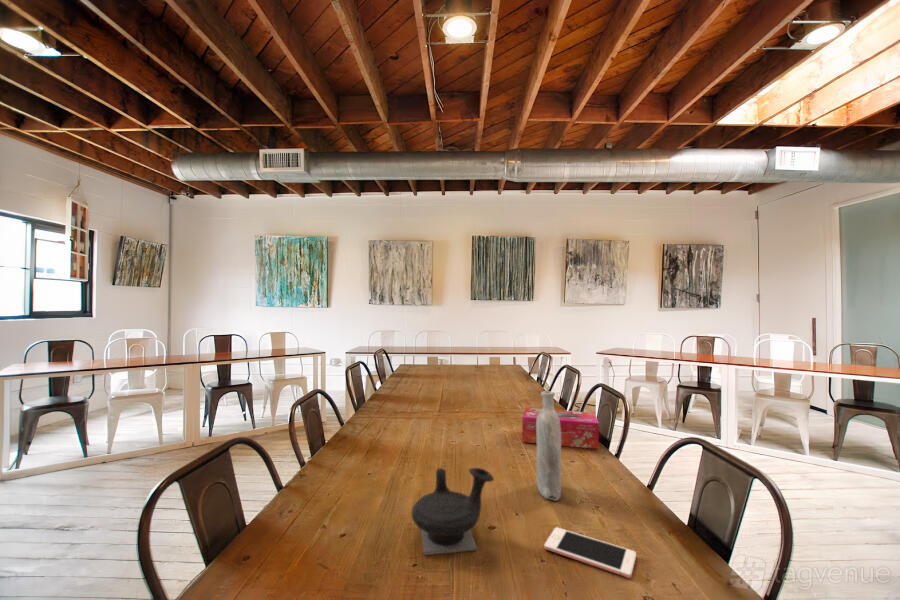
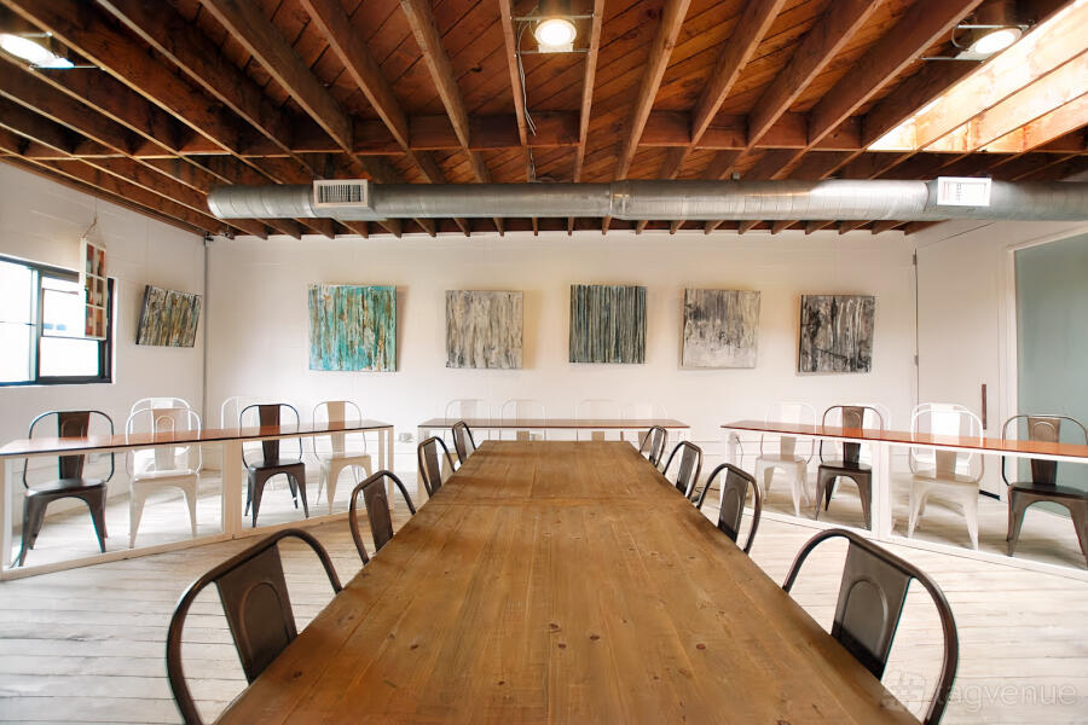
- bottle (548, 441)
- teapot (451, 499)
- tissue box (560, 427)
- cell phone (589, 550)
